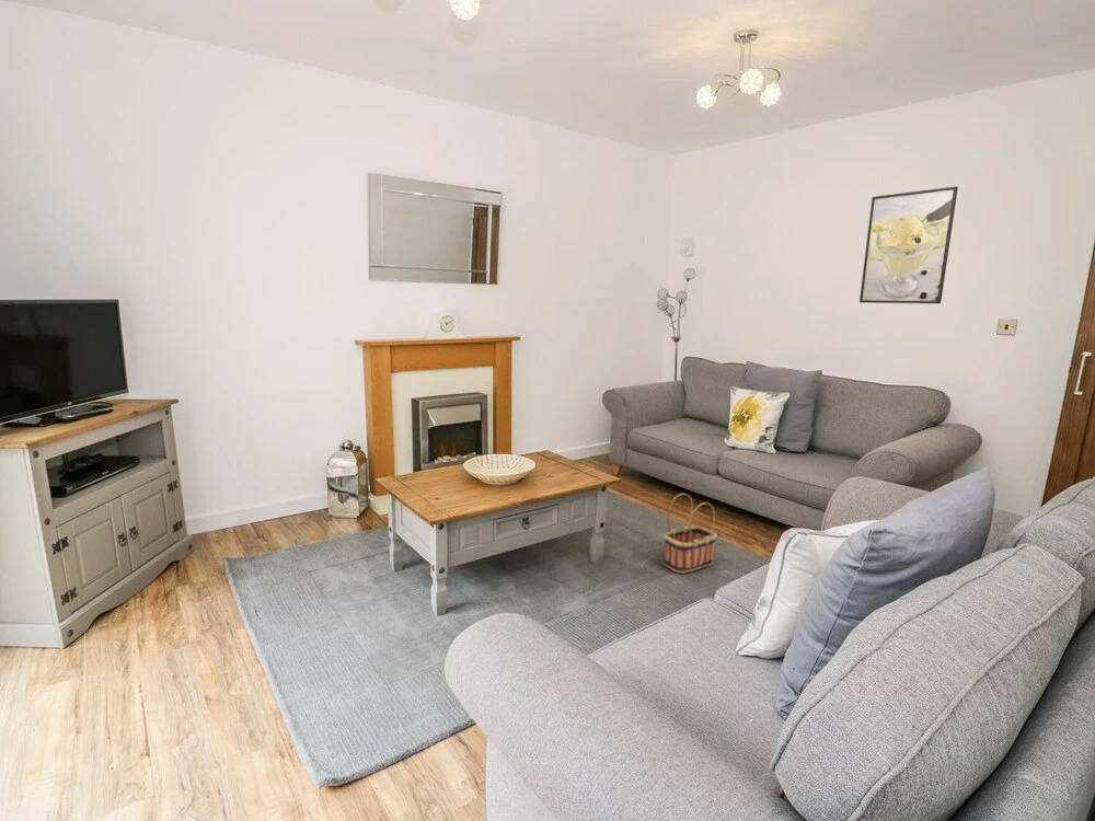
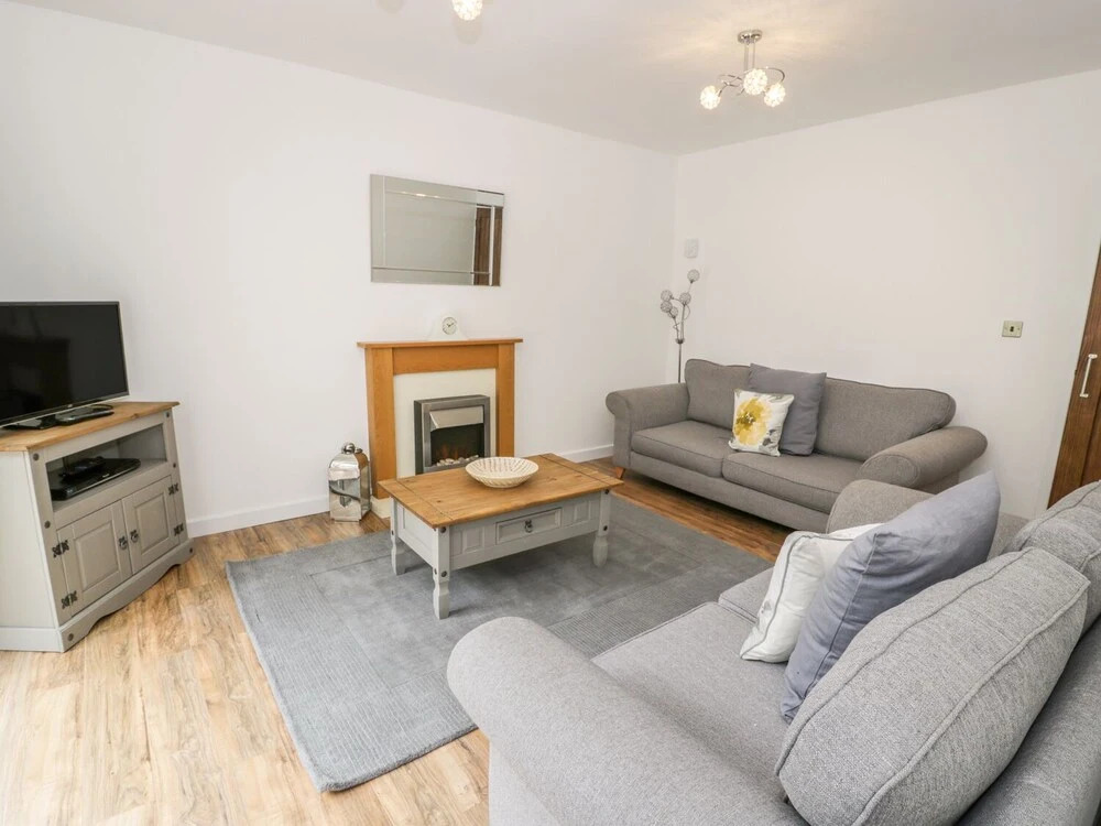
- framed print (904, 248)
- basket (690, 531)
